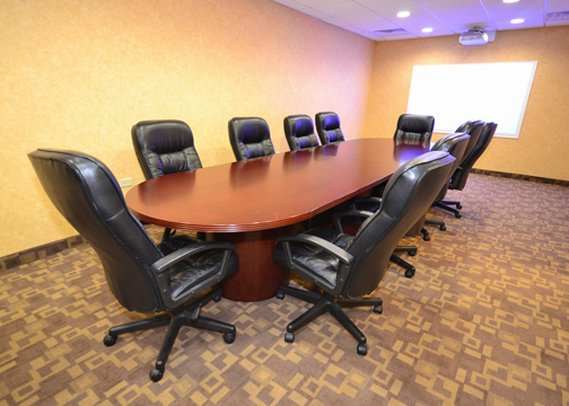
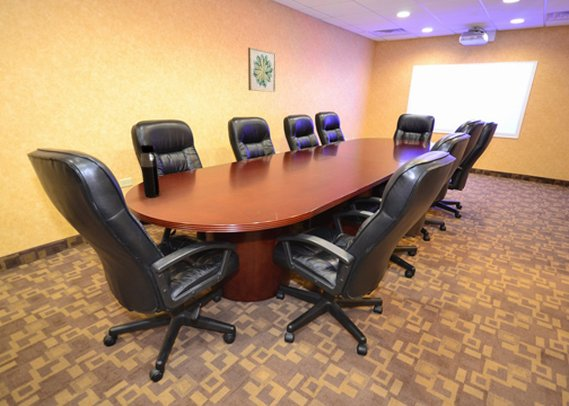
+ water bottle (149, 171)
+ wall art (262, 71)
